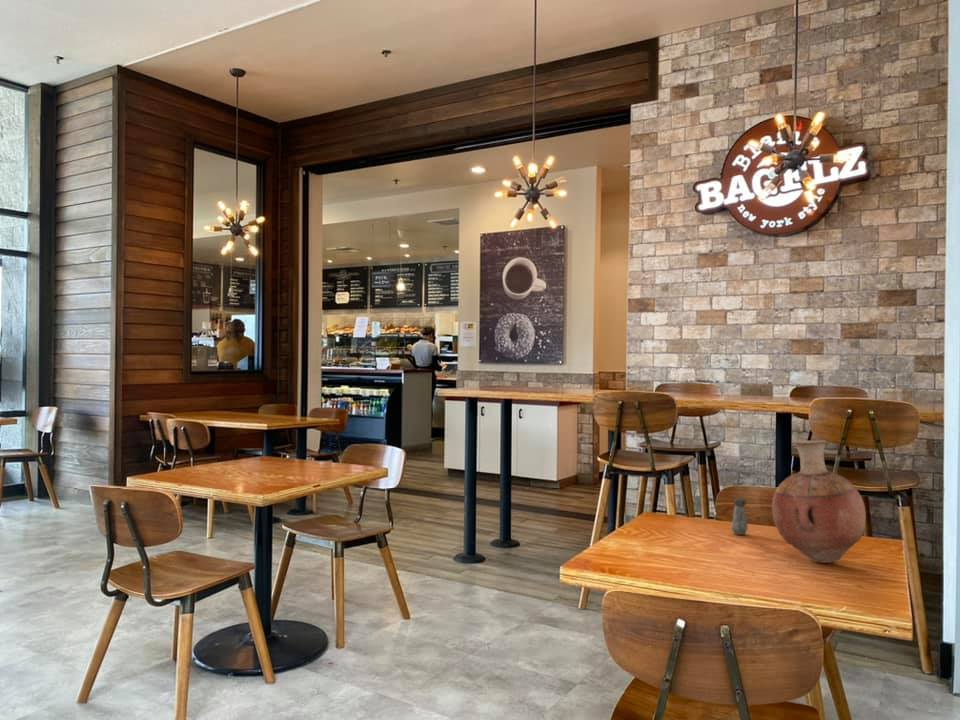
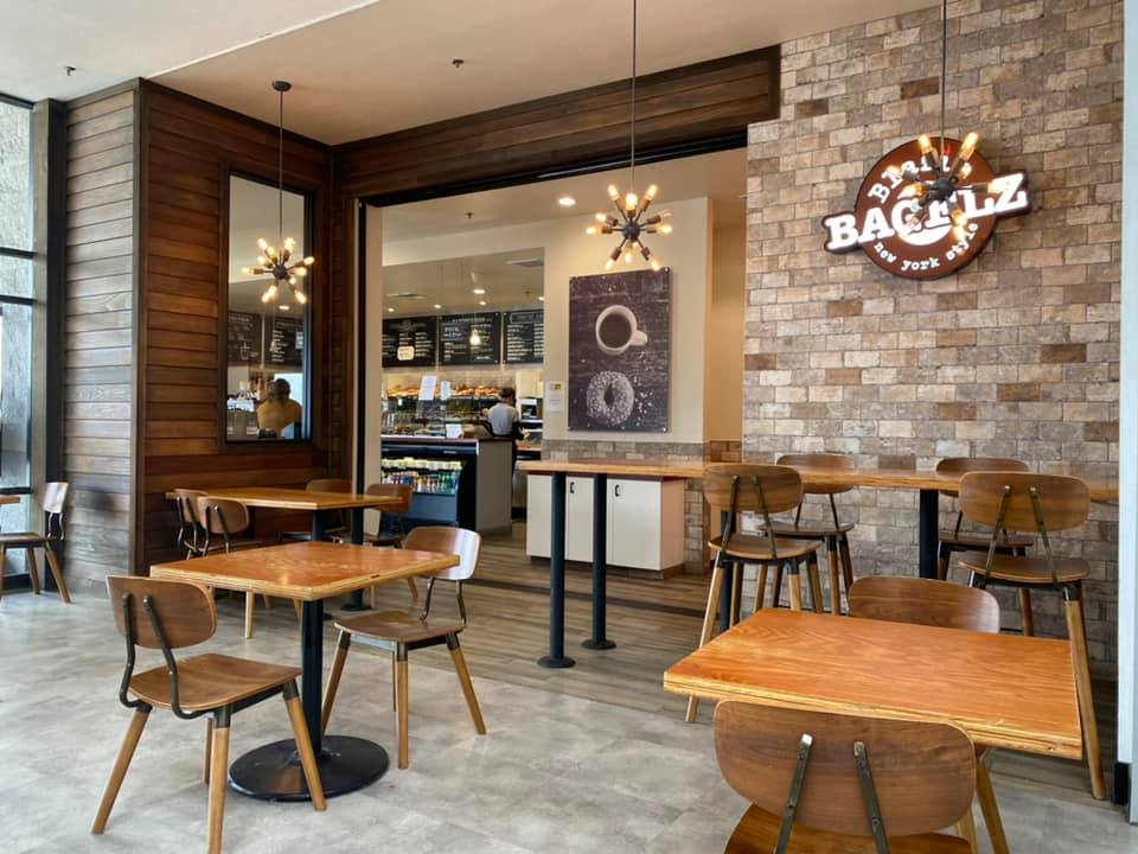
- vase (817, 500)
- salt shaker (739, 516)
